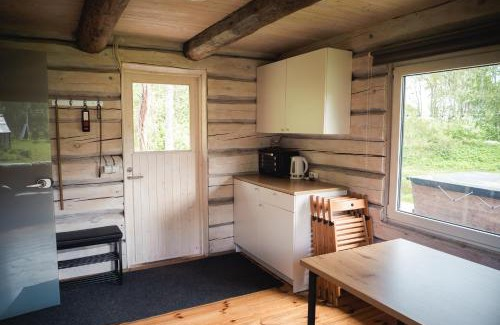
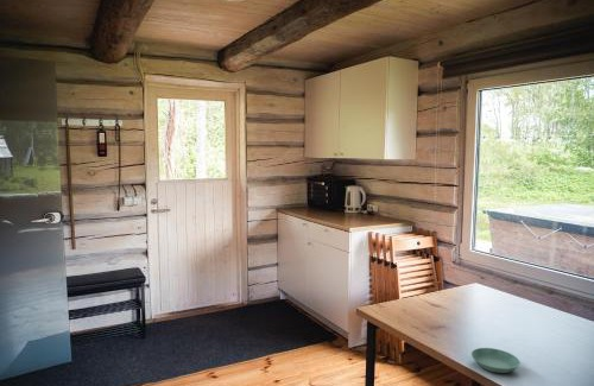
+ saucer (494, 361)
